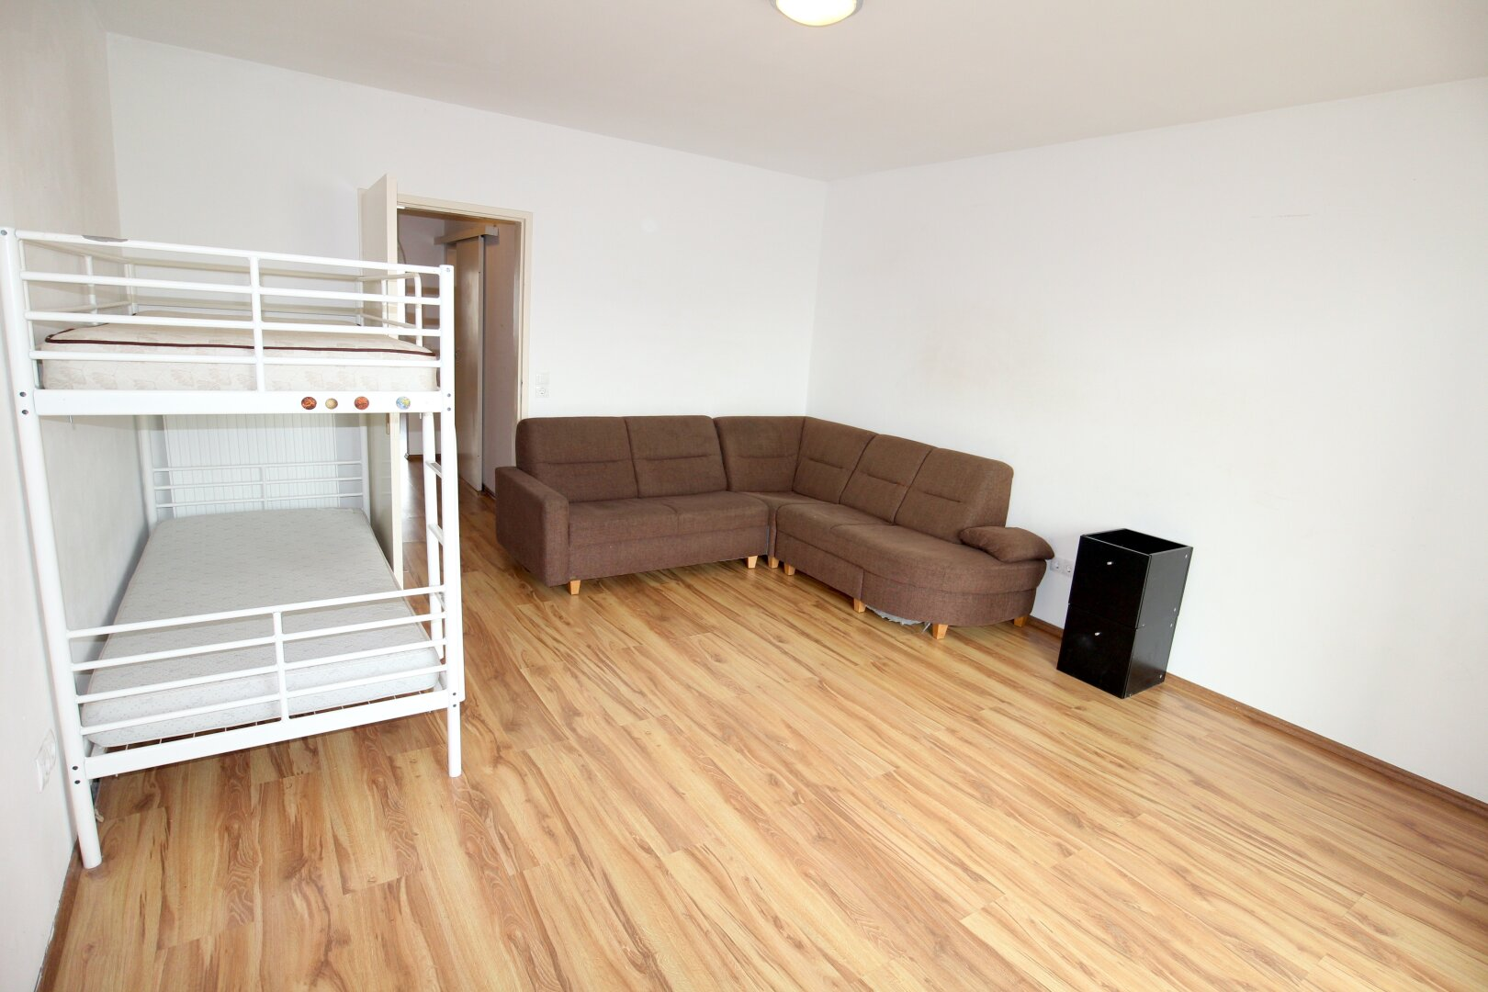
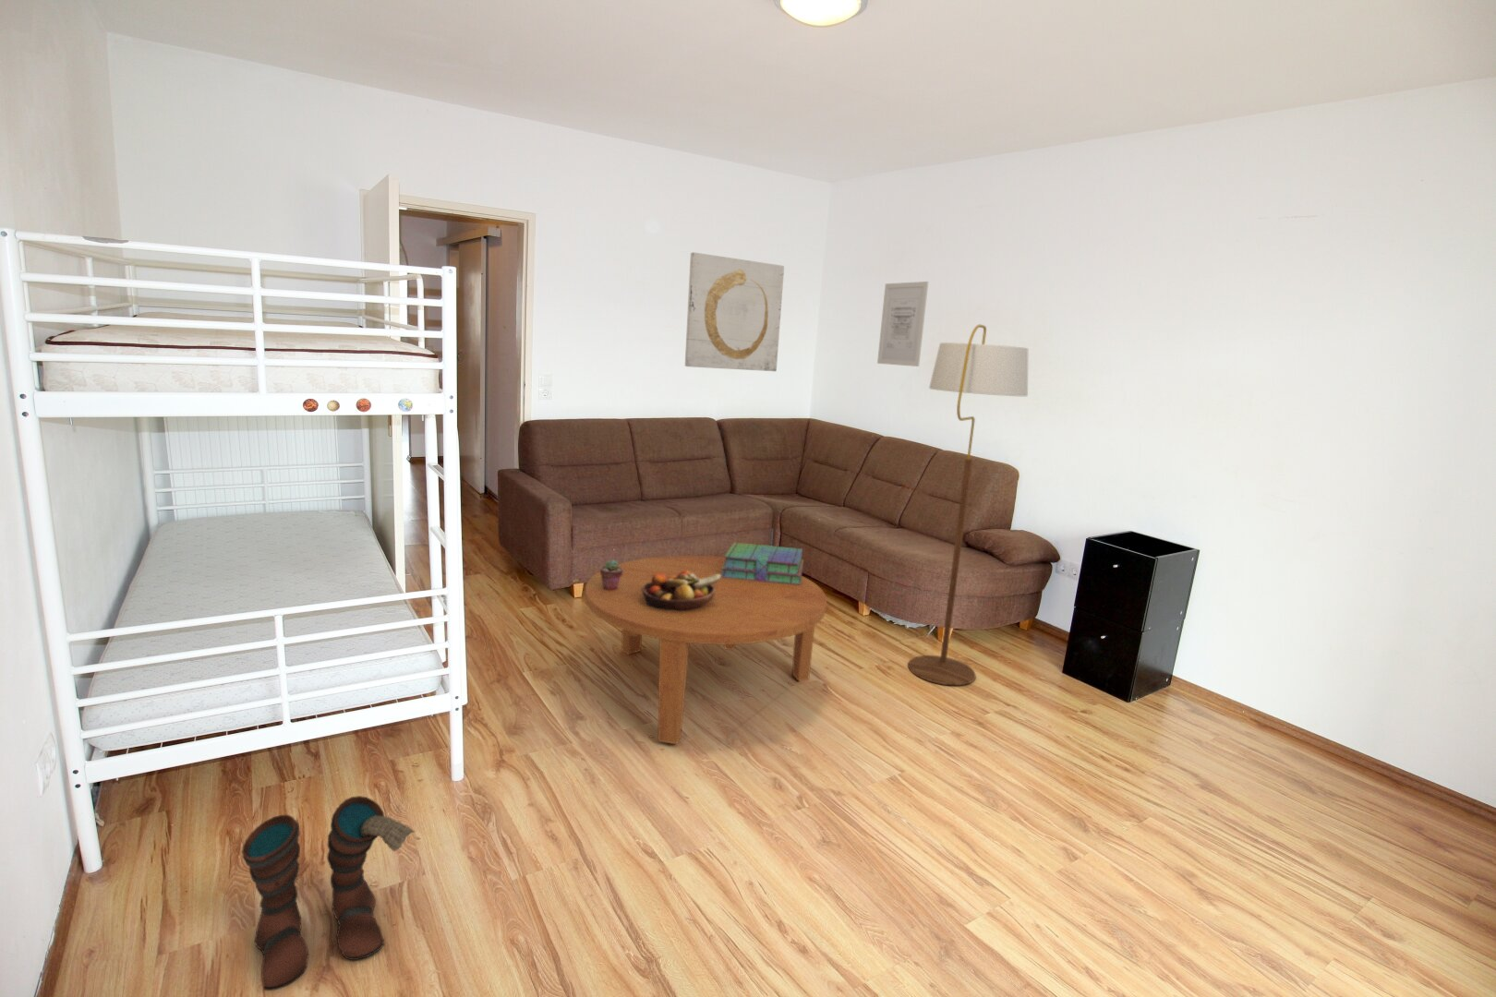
+ coffee table (703, 638)
+ wall art (735, 315)
+ stack of books (764, 561)
+ potted succulent (610, 573)
+ wall art (902, 324)
+ floor lamp (961, 506)
+ boots (333, 875)
+ fruit bowl (679, 585)
